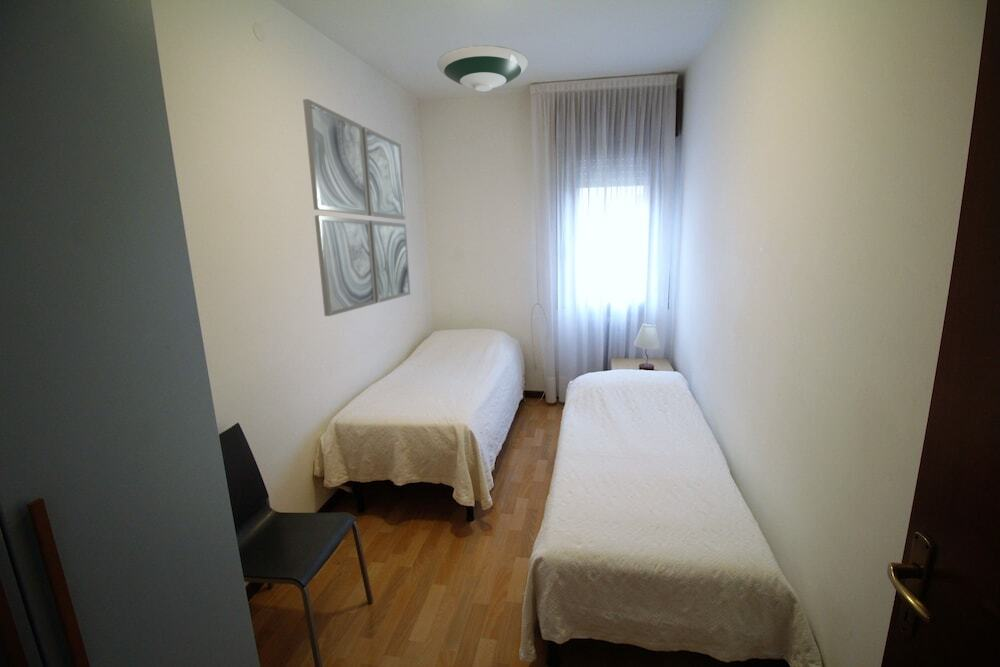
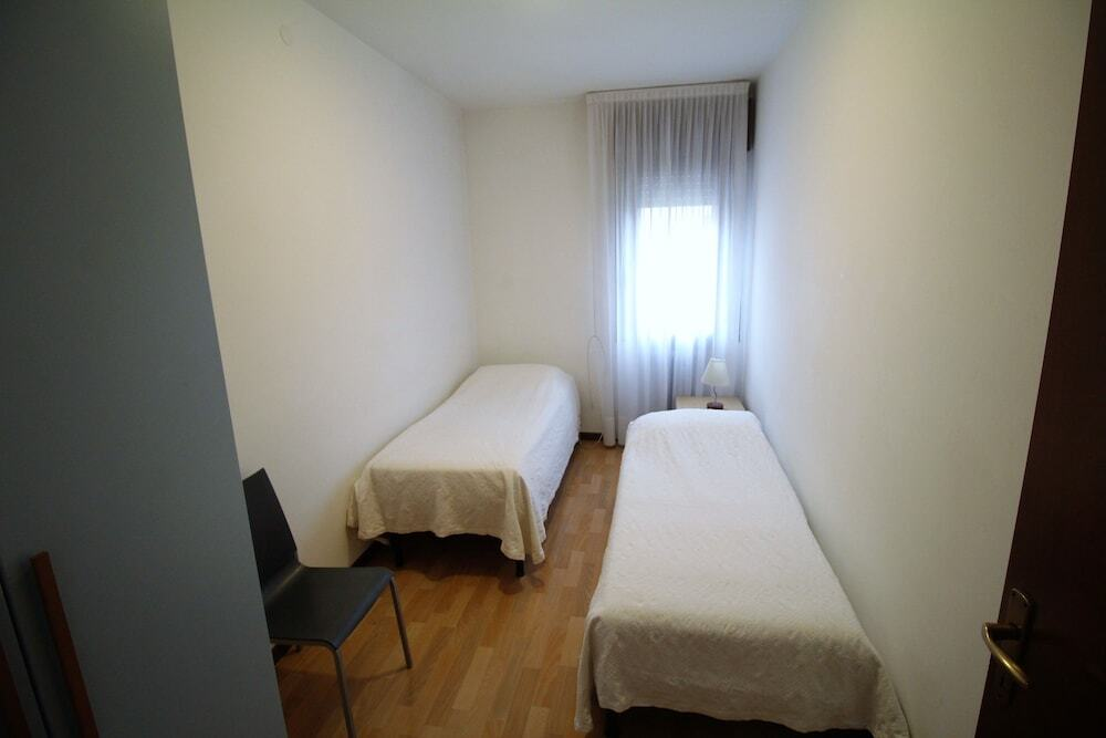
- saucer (483, 76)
- wall art (368, 215)
